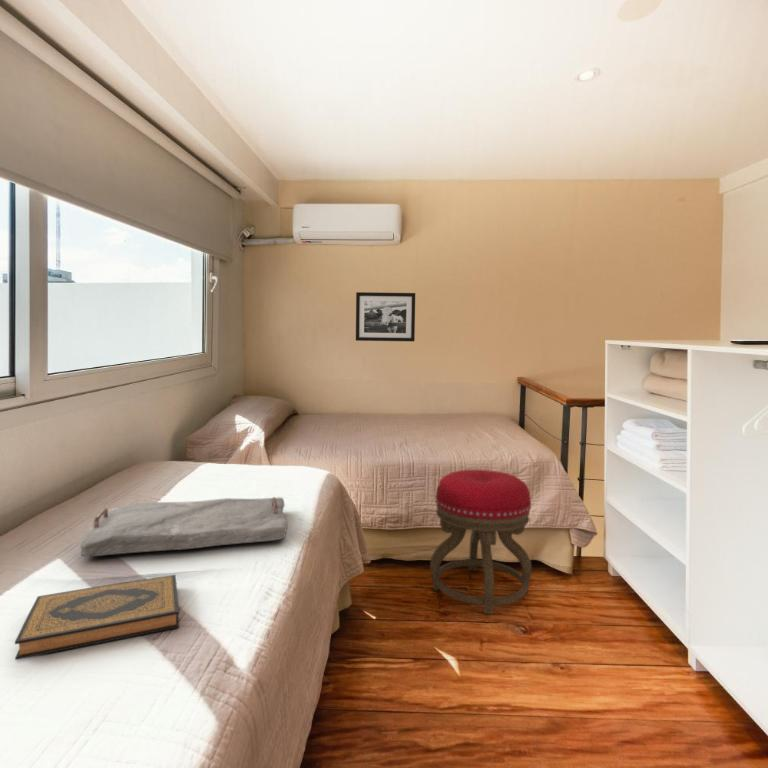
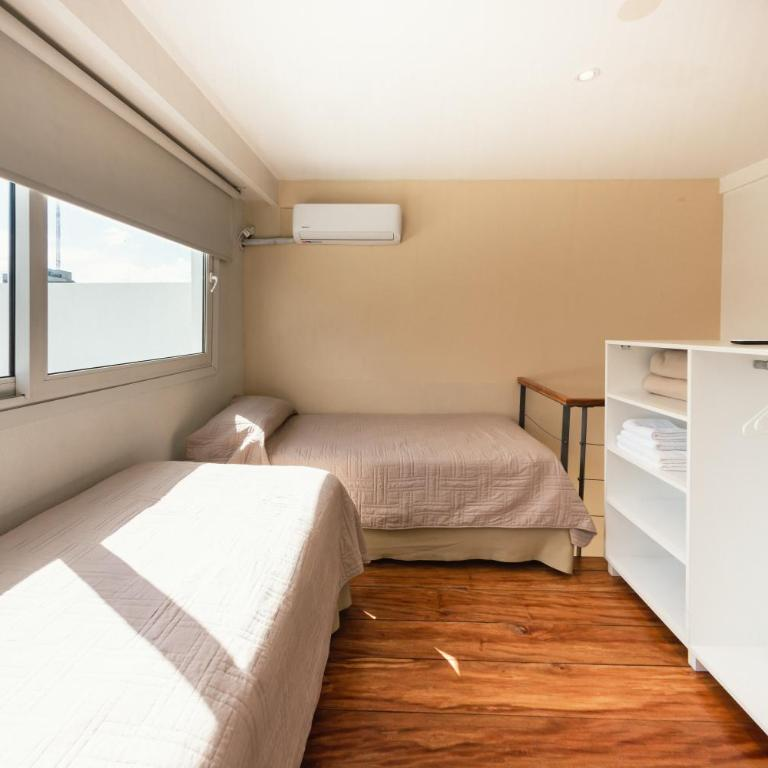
- stool (481, 533)
- serving tray (195, 515)
- picture frame (385, 316)
- hardback book (106, 610)
